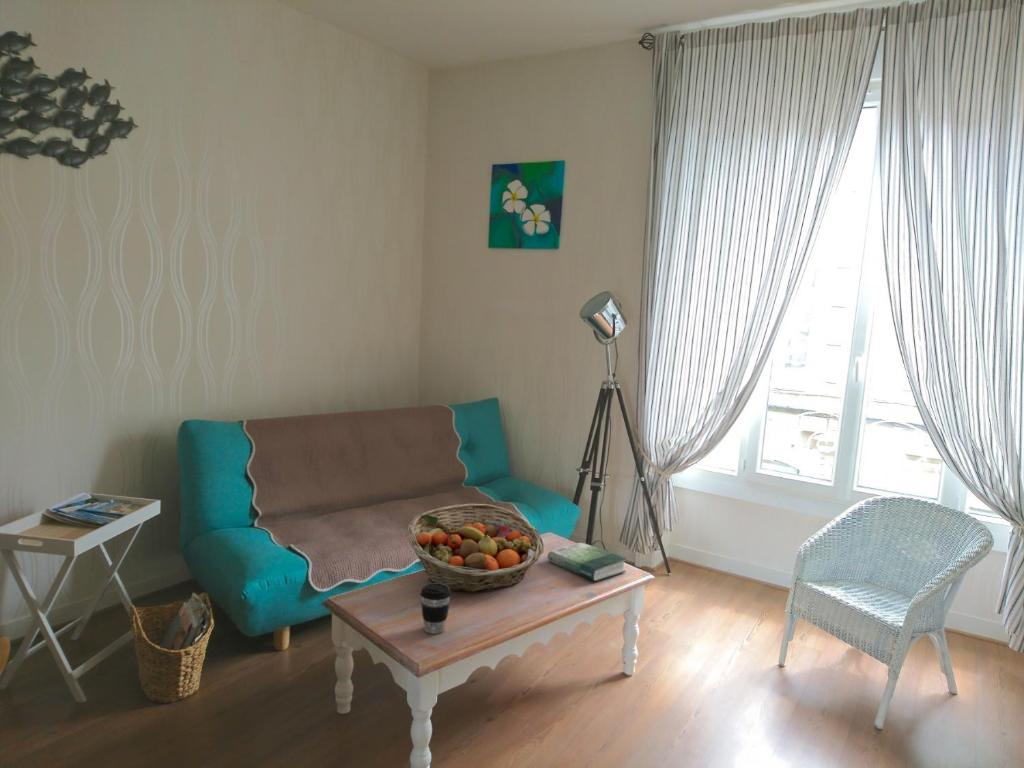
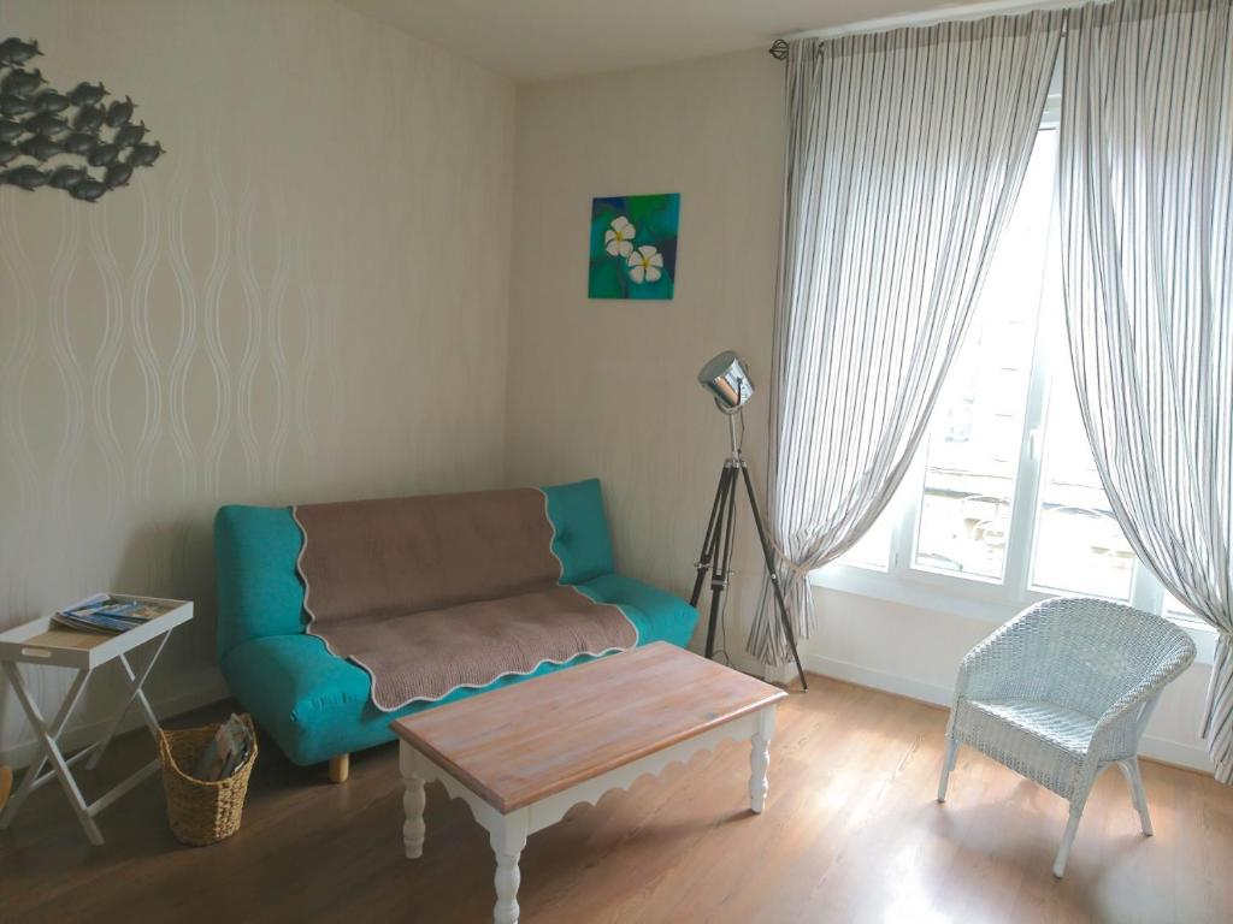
- fruit basket (475, 546)
- coffee cup (435, 608)
- book (586, 559)
